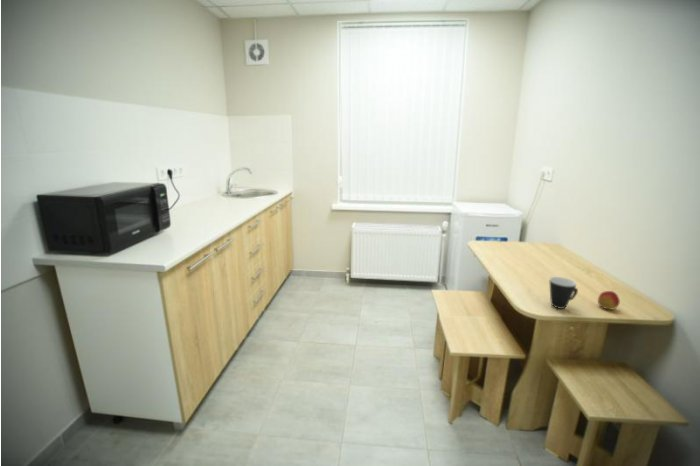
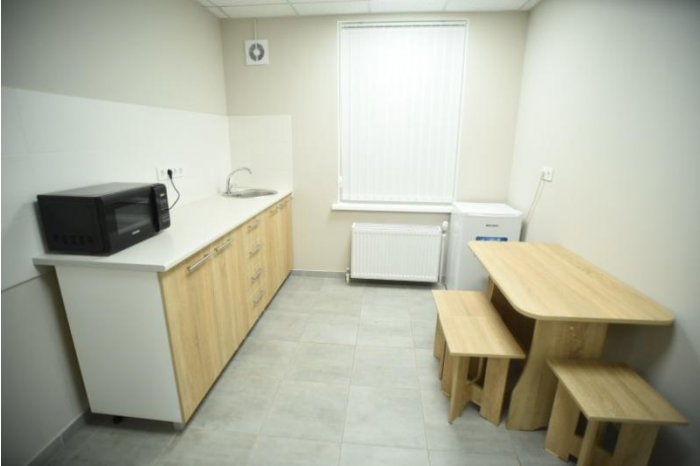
- peach (609, 299)
- mug (563, 294)
